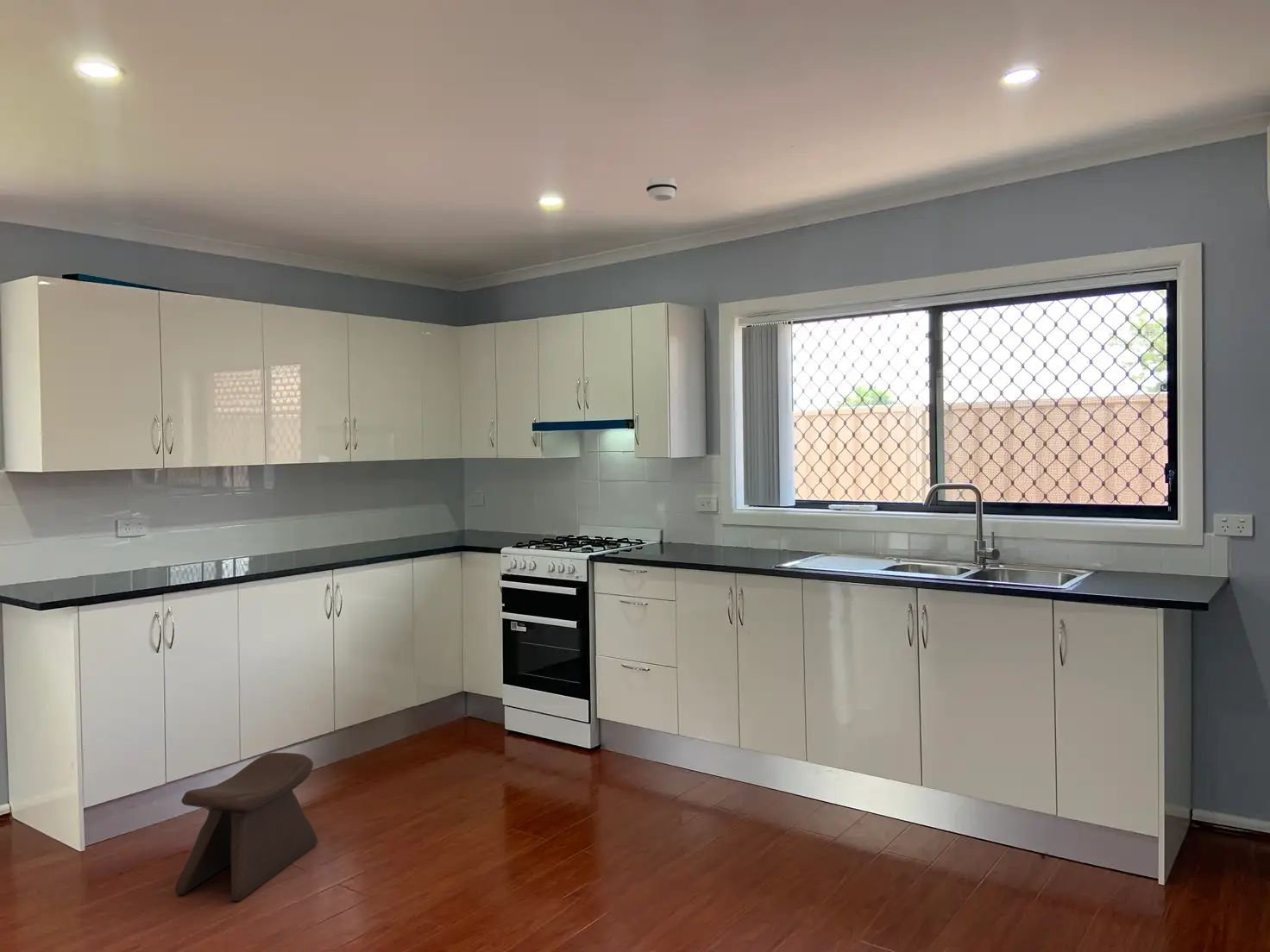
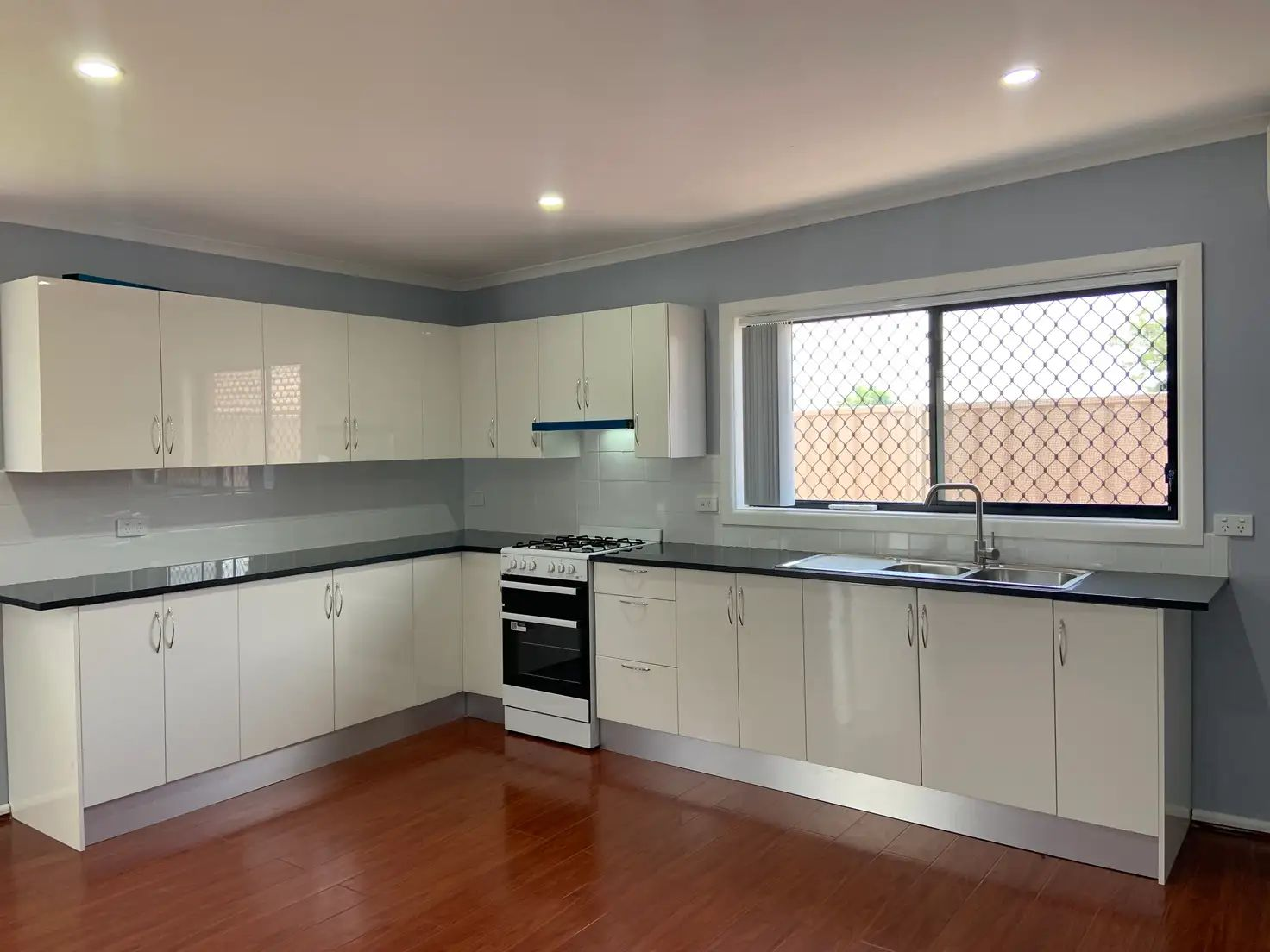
- stool (250, 819)
- smoke detector (661, 188)
